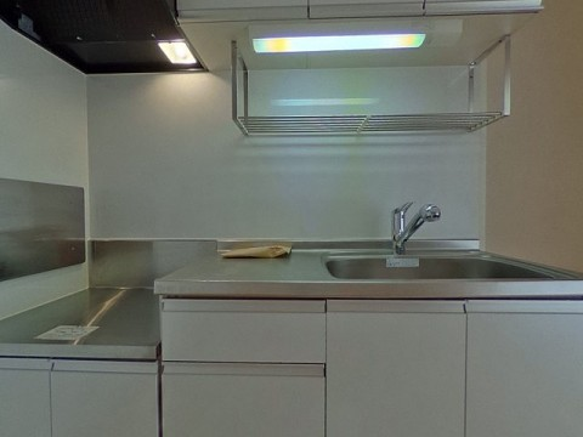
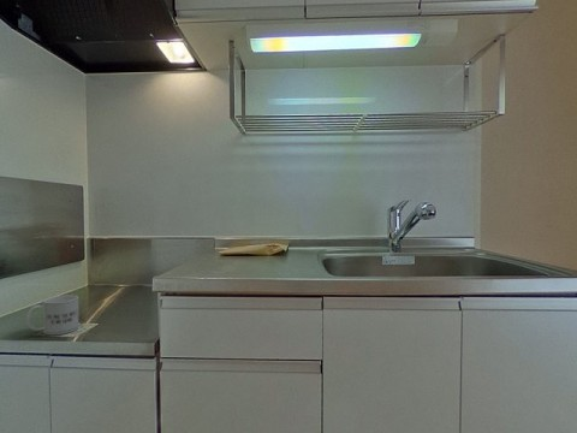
+ mug (53, 315)
